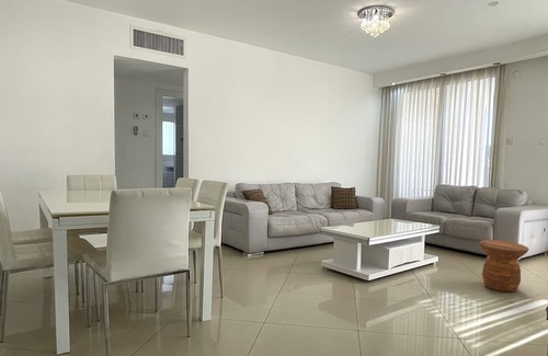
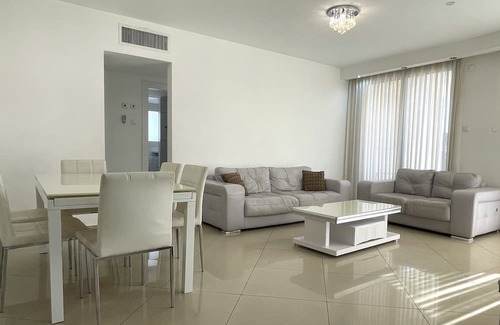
- side table (501, 266)
